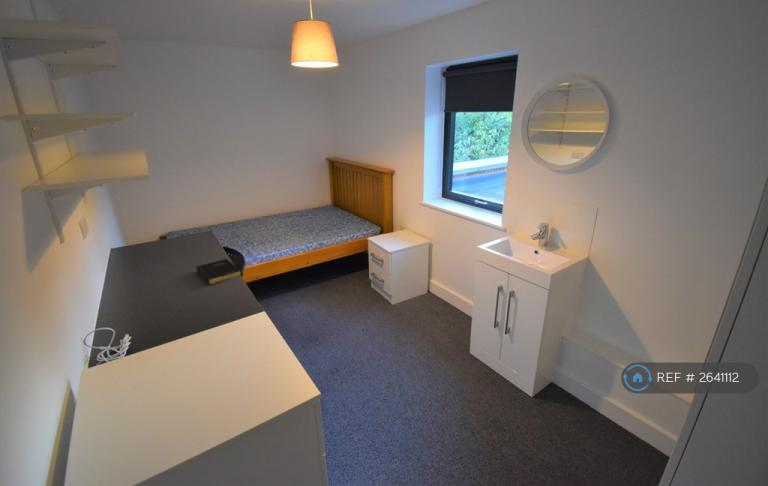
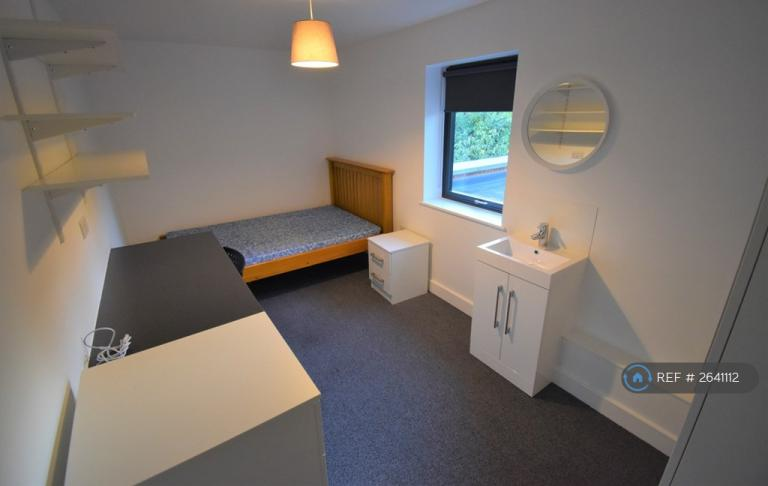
- book (218, 271)
